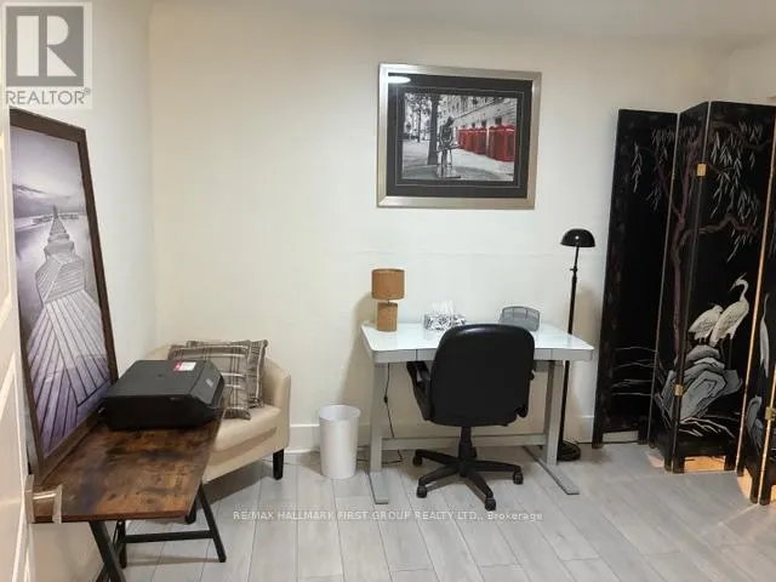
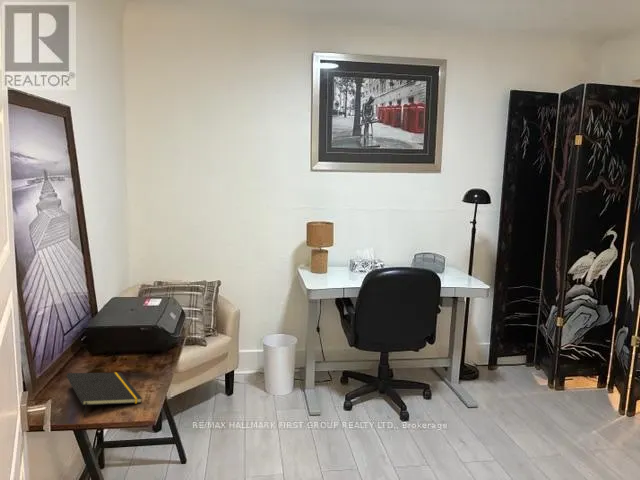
+ notepad (103, 387)
